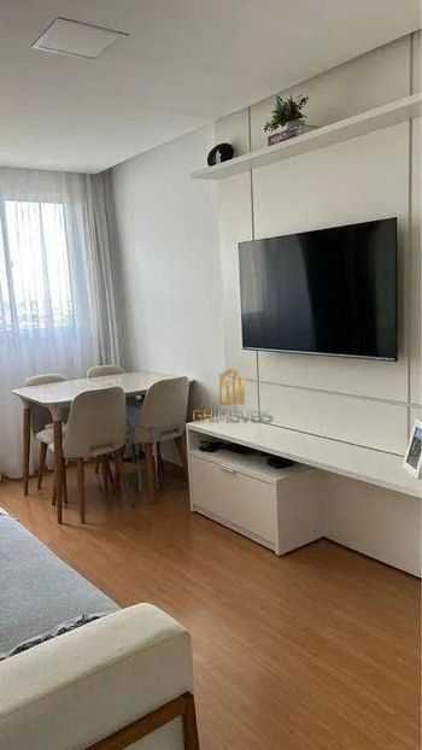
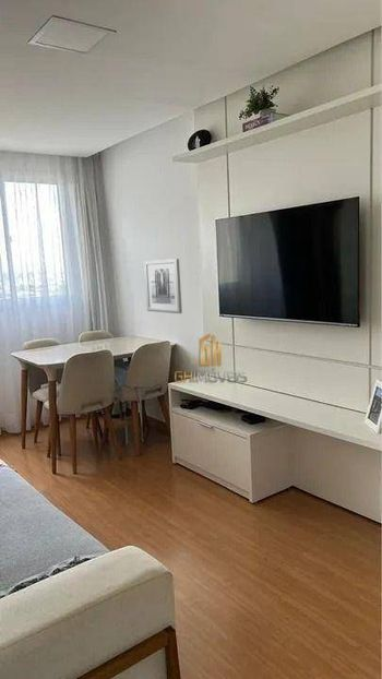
+ wall art (162, 286)
